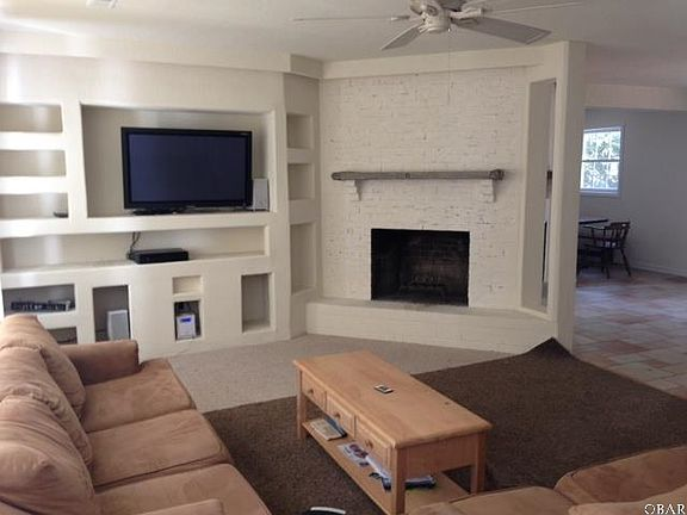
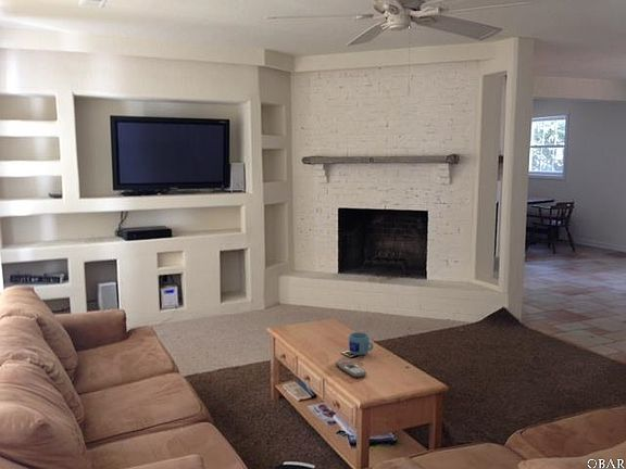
+ mug (361, 344)
+ remote control (351, 368)
